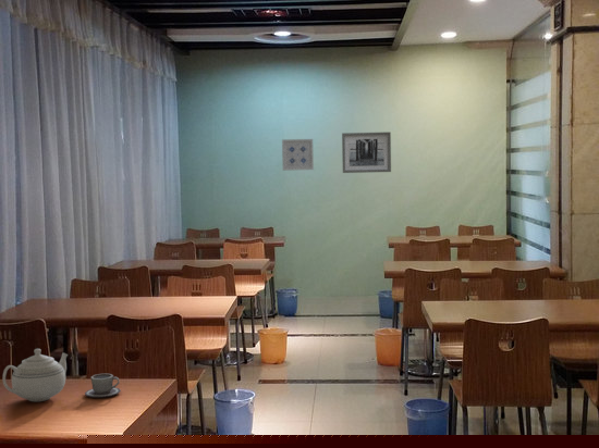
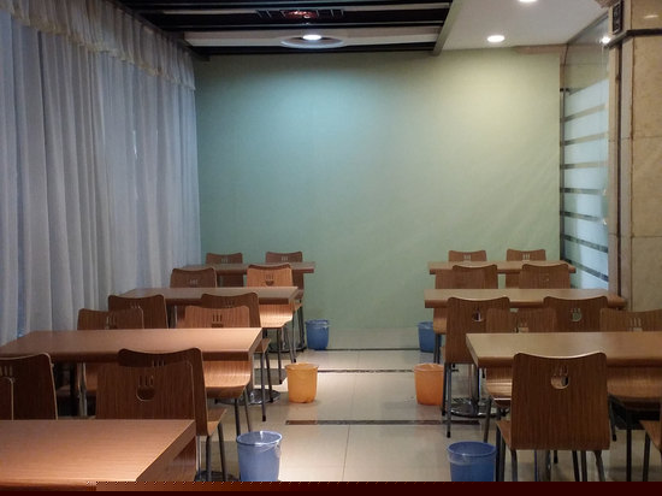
- cup (102, 385)
- wall art (366, 152)
- wall art (297, 154)
- teapot (37, 374)
